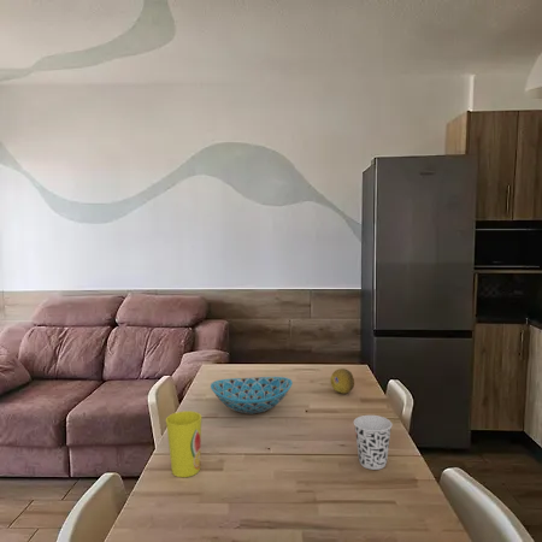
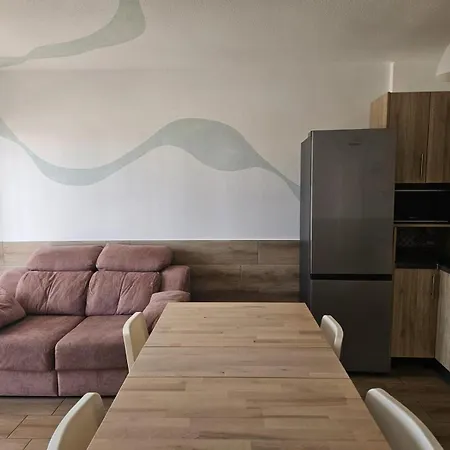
- cup (184, 443)
- cup (372, 442)
- fruit (342, 381)
- bowl (252, 395)
